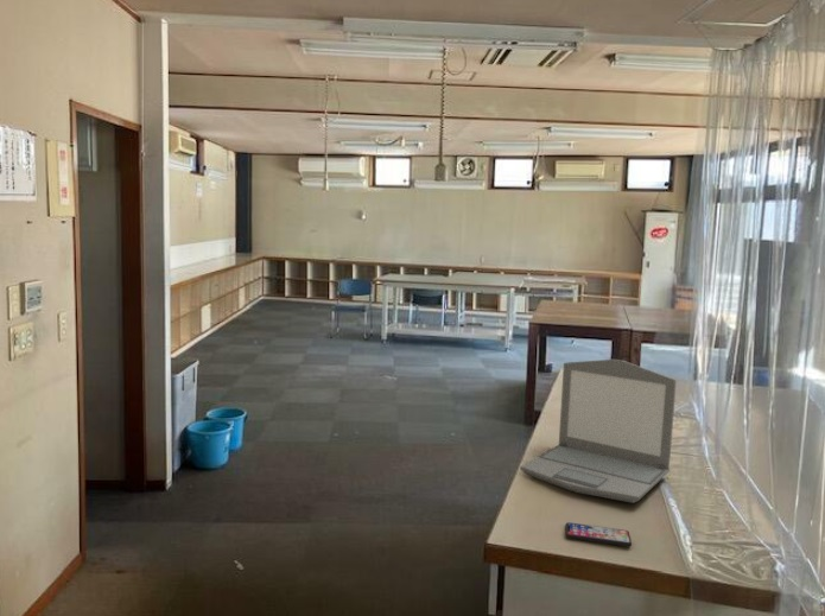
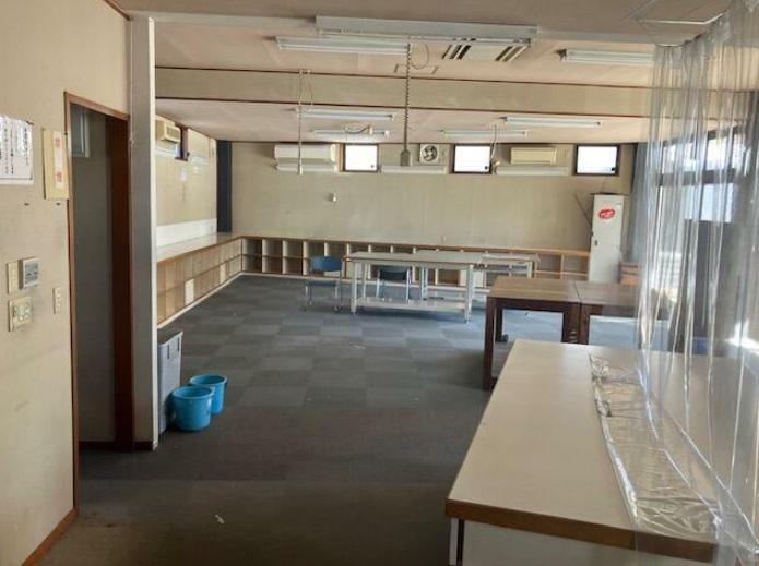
- laptop (596, 421)
- smartphone (597, 533)
